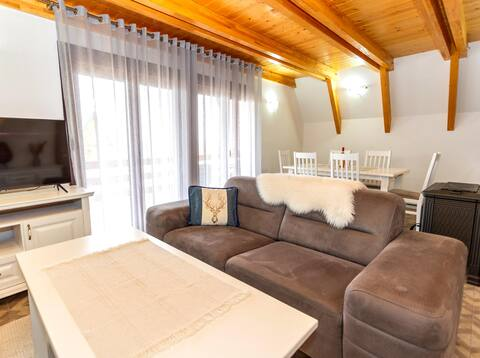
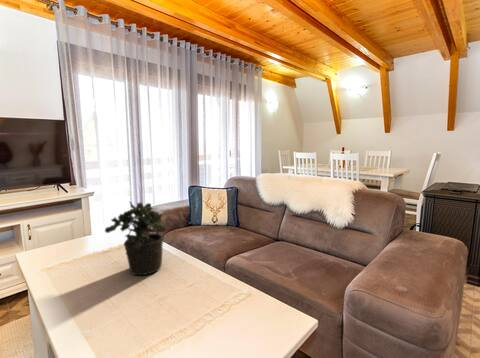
+ potted plant (140, 235)
